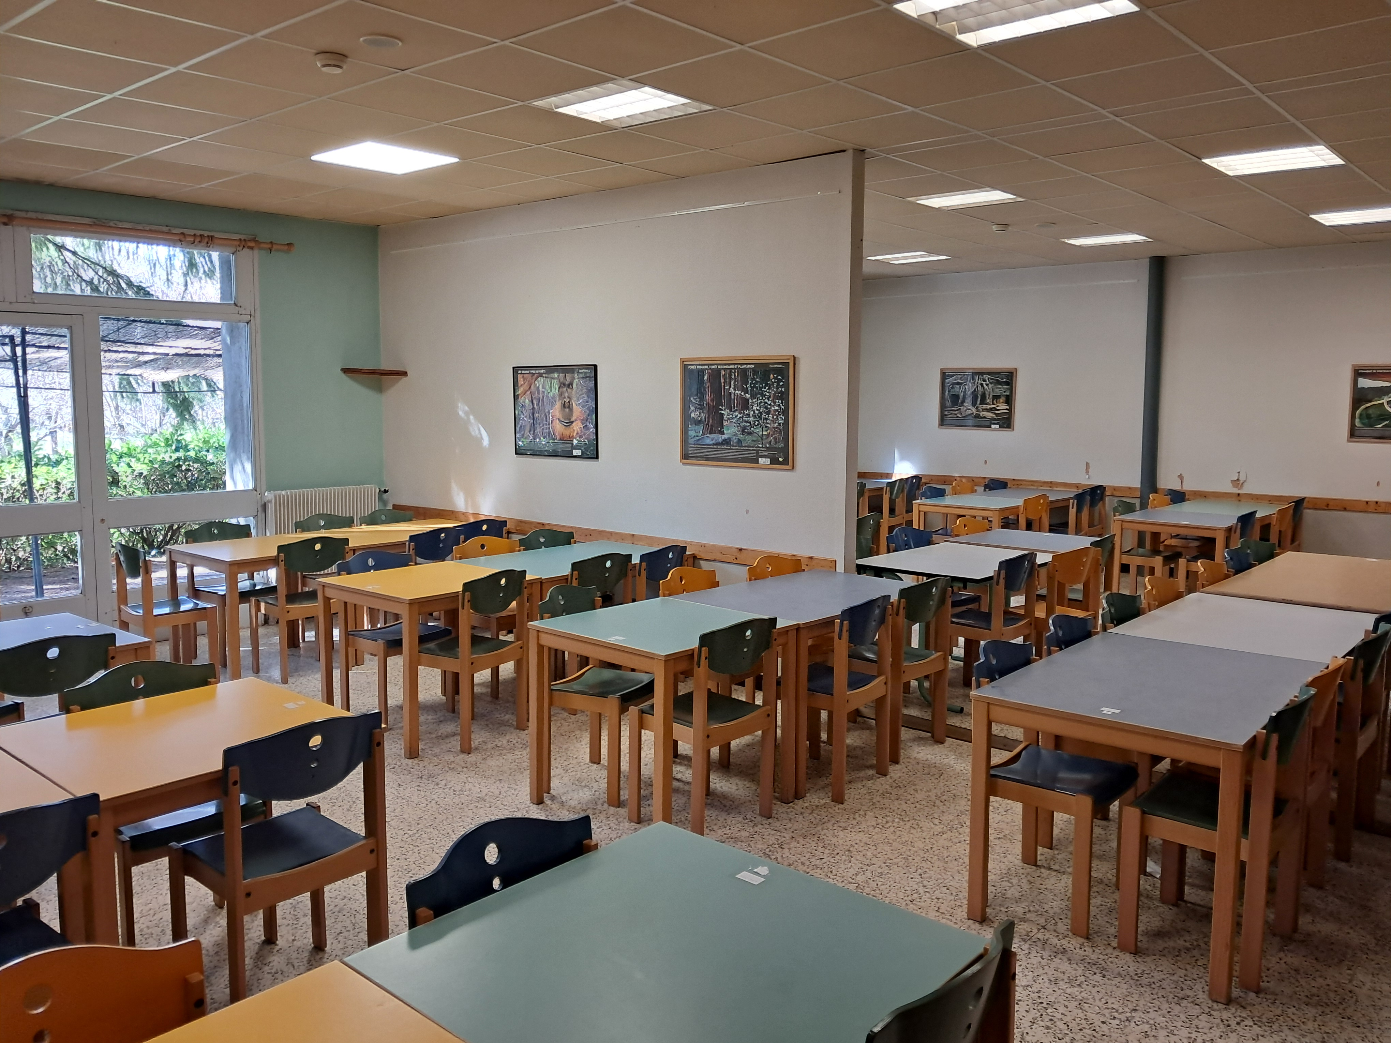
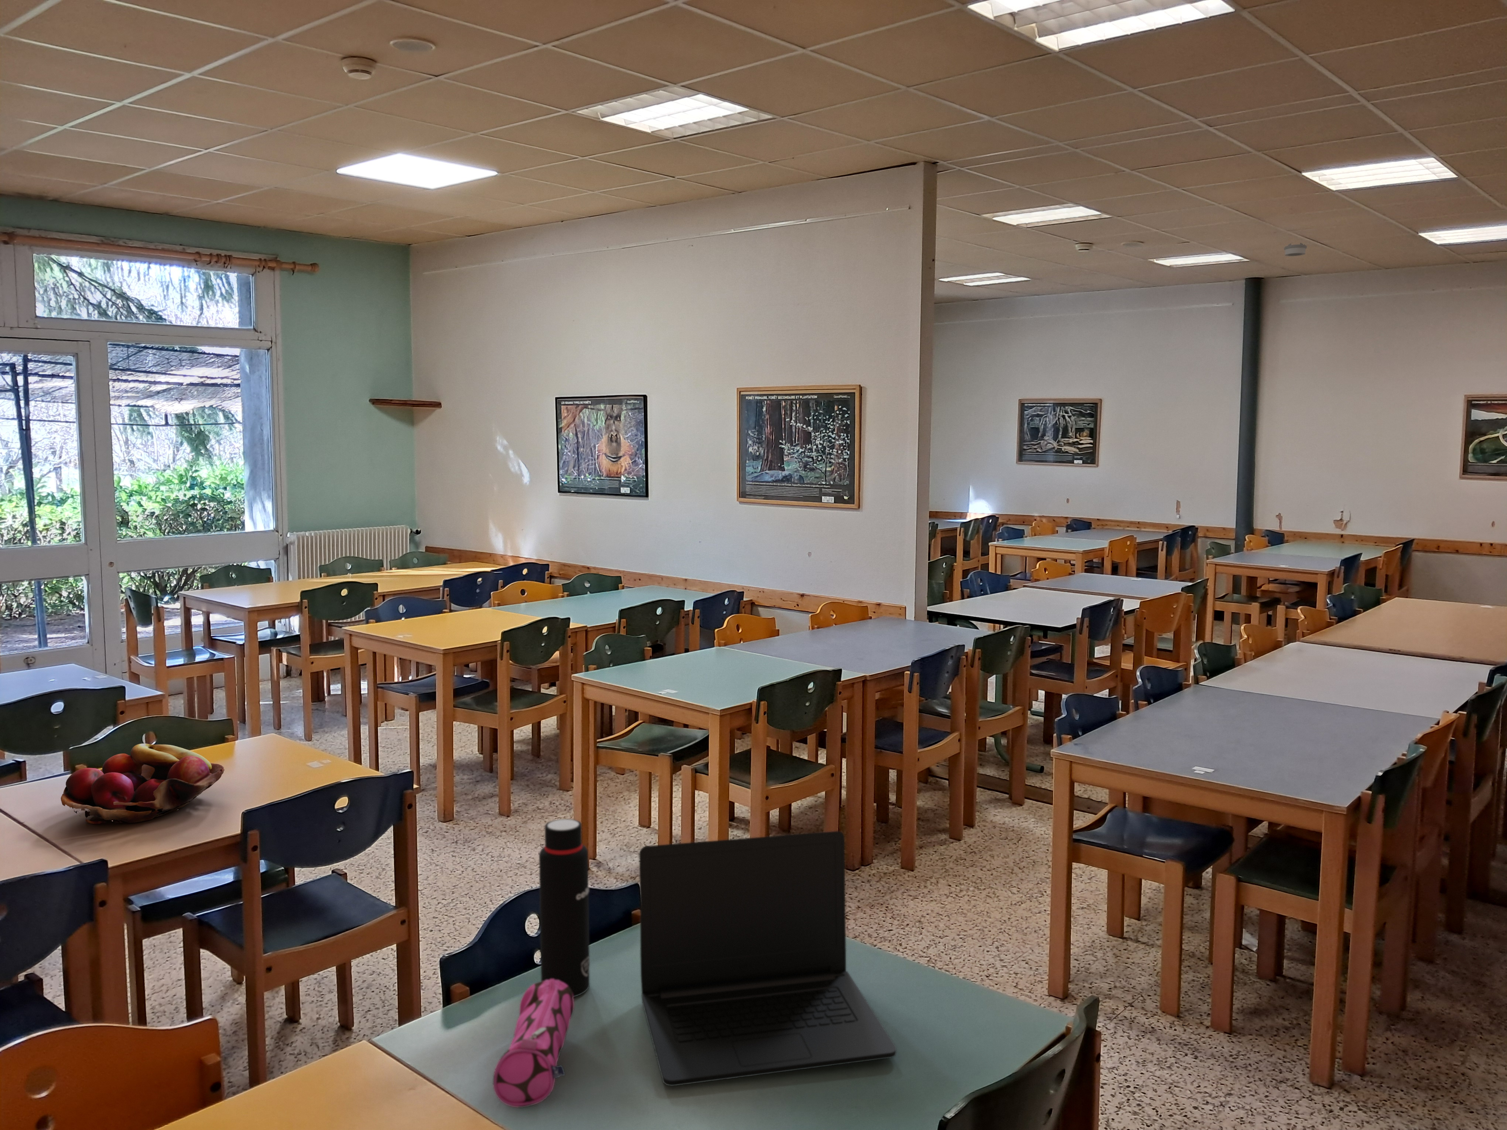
+ laptop (762, 947)
+ water bottle (567, 904)
+ pencil case (539, 1036)
+ smoke detector (1295, 249)
+ fruit basket (146, 779)
